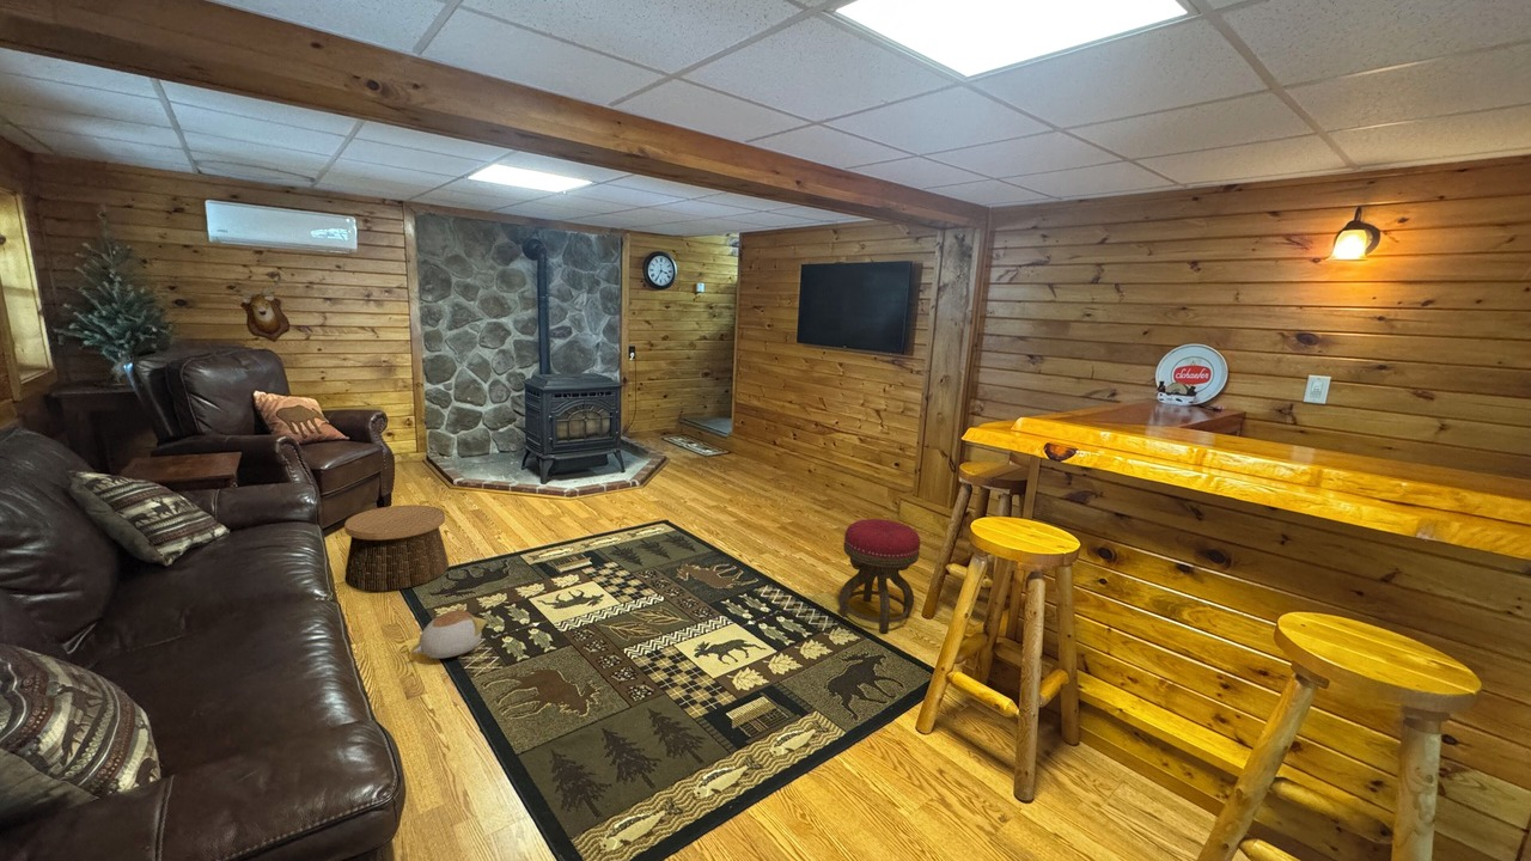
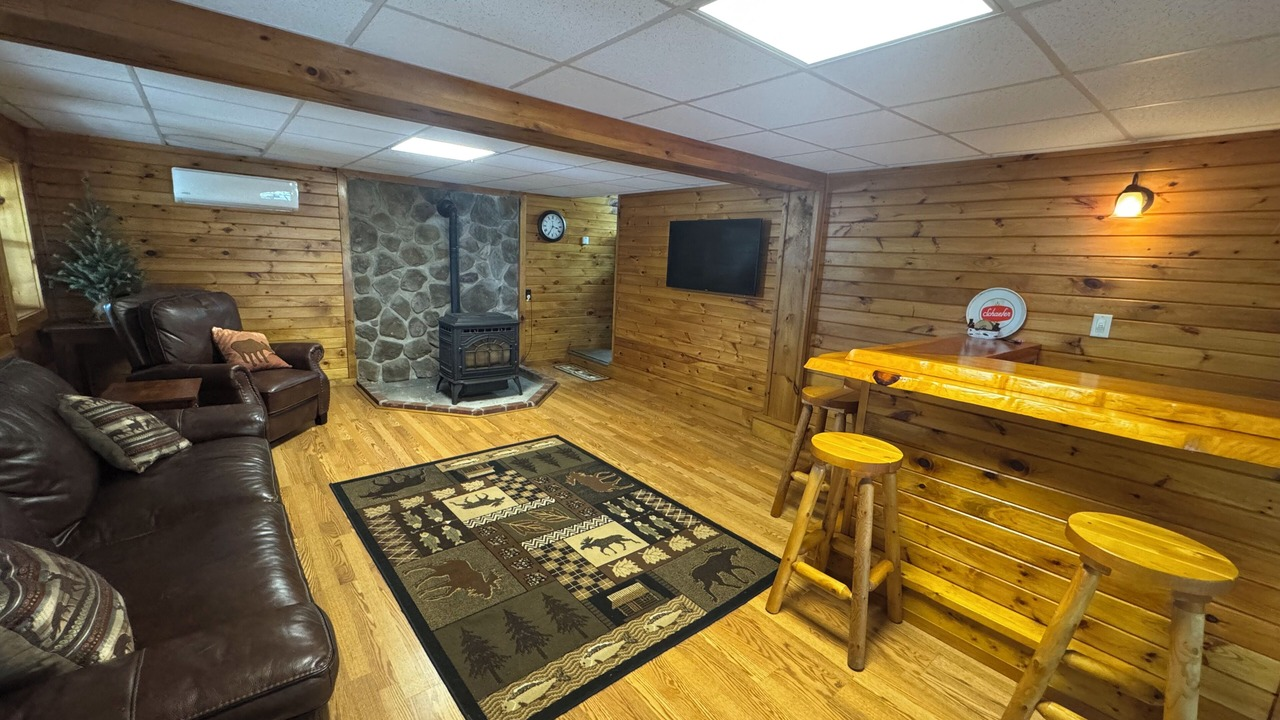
- stool (878, 572)
- mounted trophy (263, 306)
- plush toy (445, 634)
- basket (397, 544)
